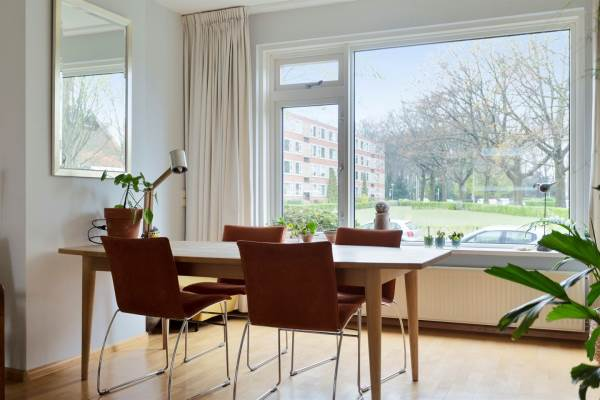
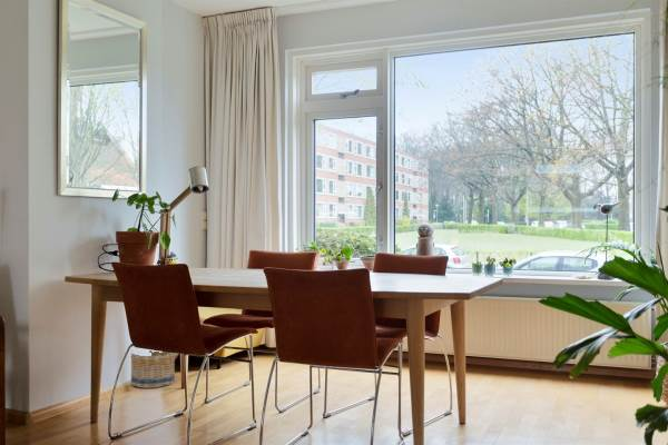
+ basket (153, 367)
